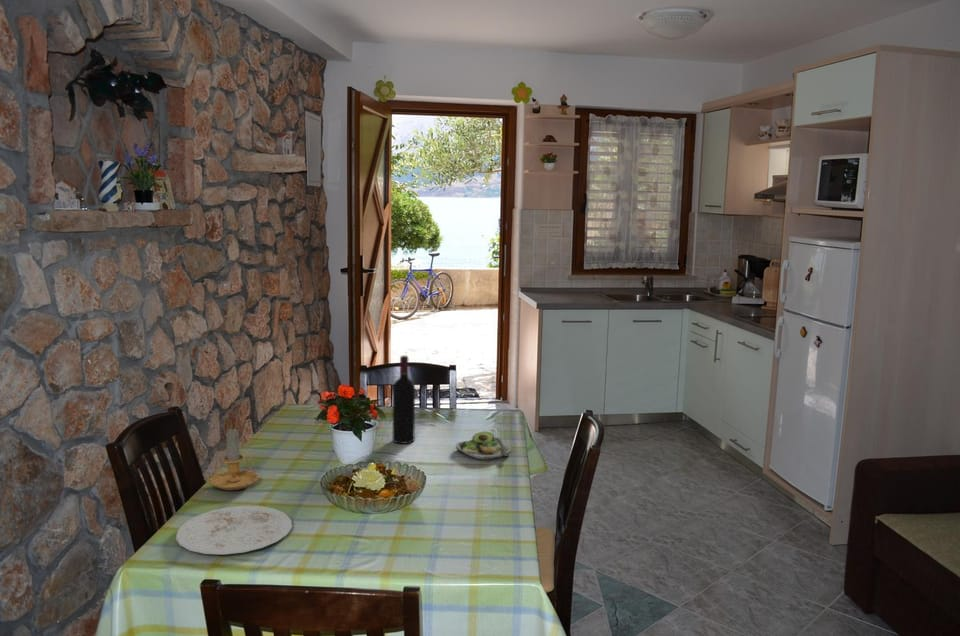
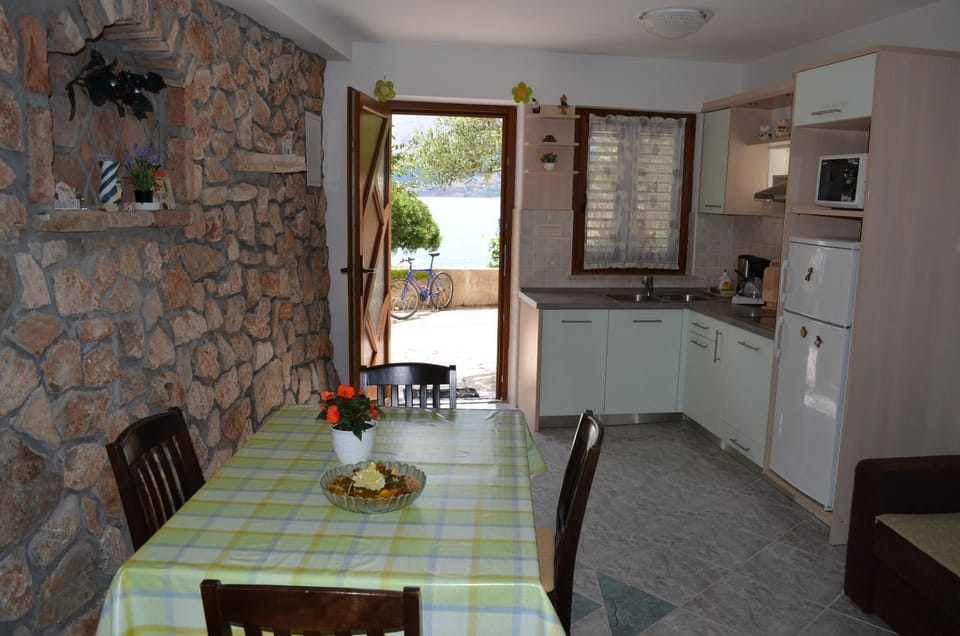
- salad plate (483, 444)
- wine bottle (403, 398)
- plate (235, 529)
- candle (236, 454)
